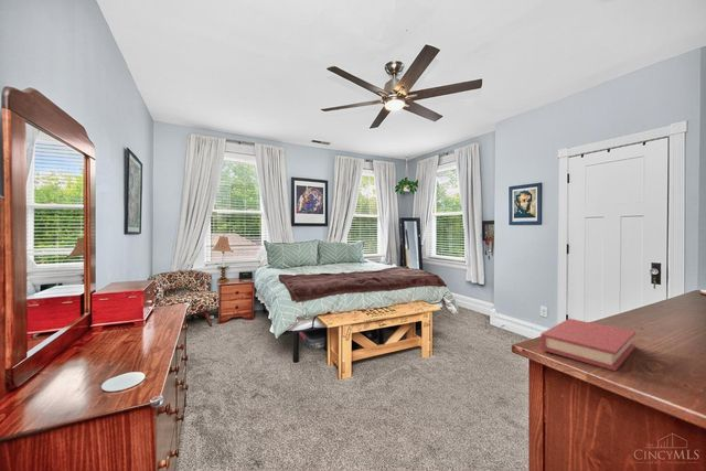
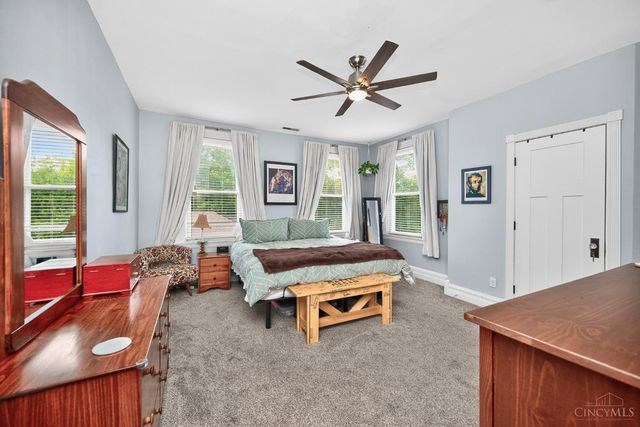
- book (588, 340)
